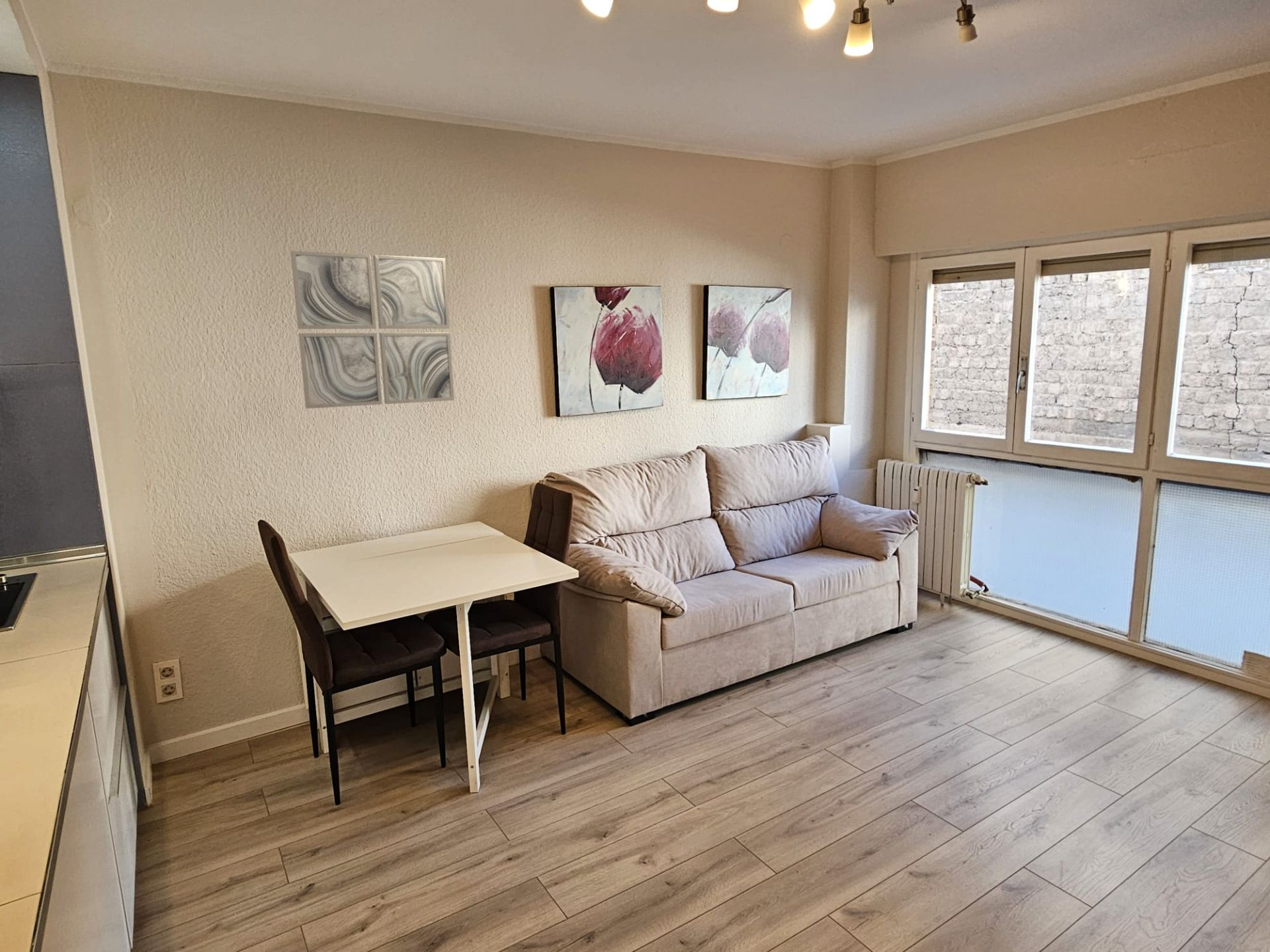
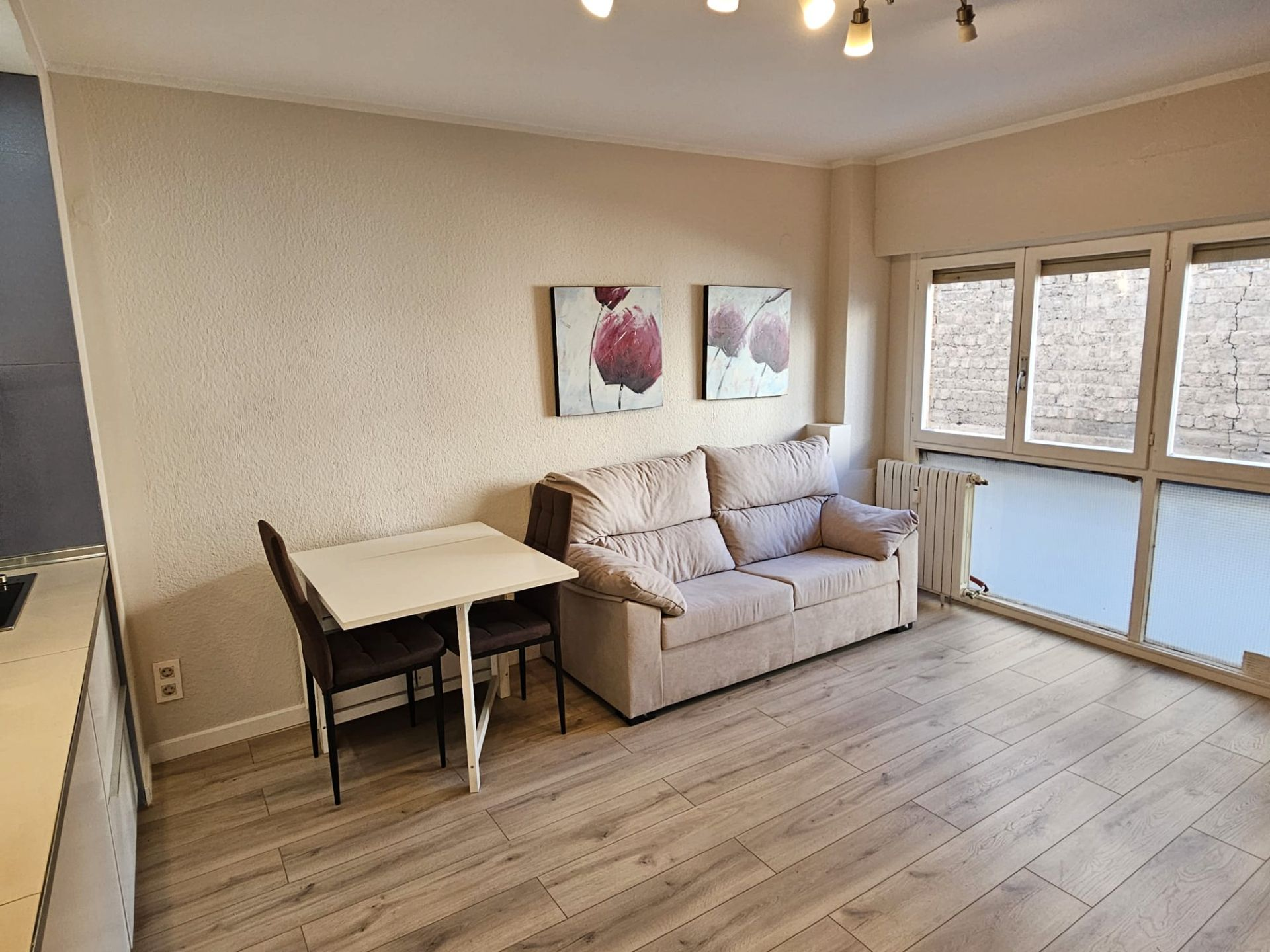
- wall art (376, 333)
